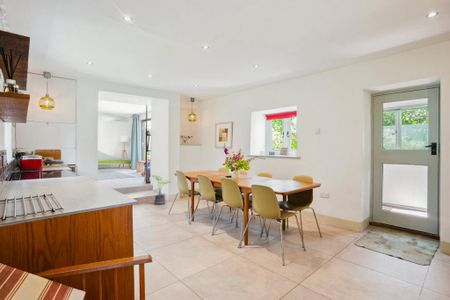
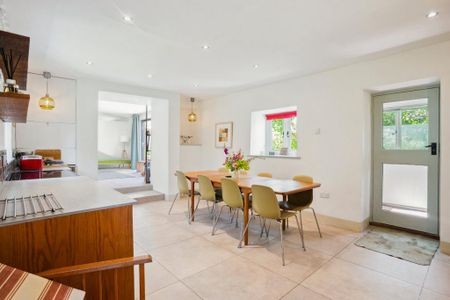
- potted plant (160, 190)
